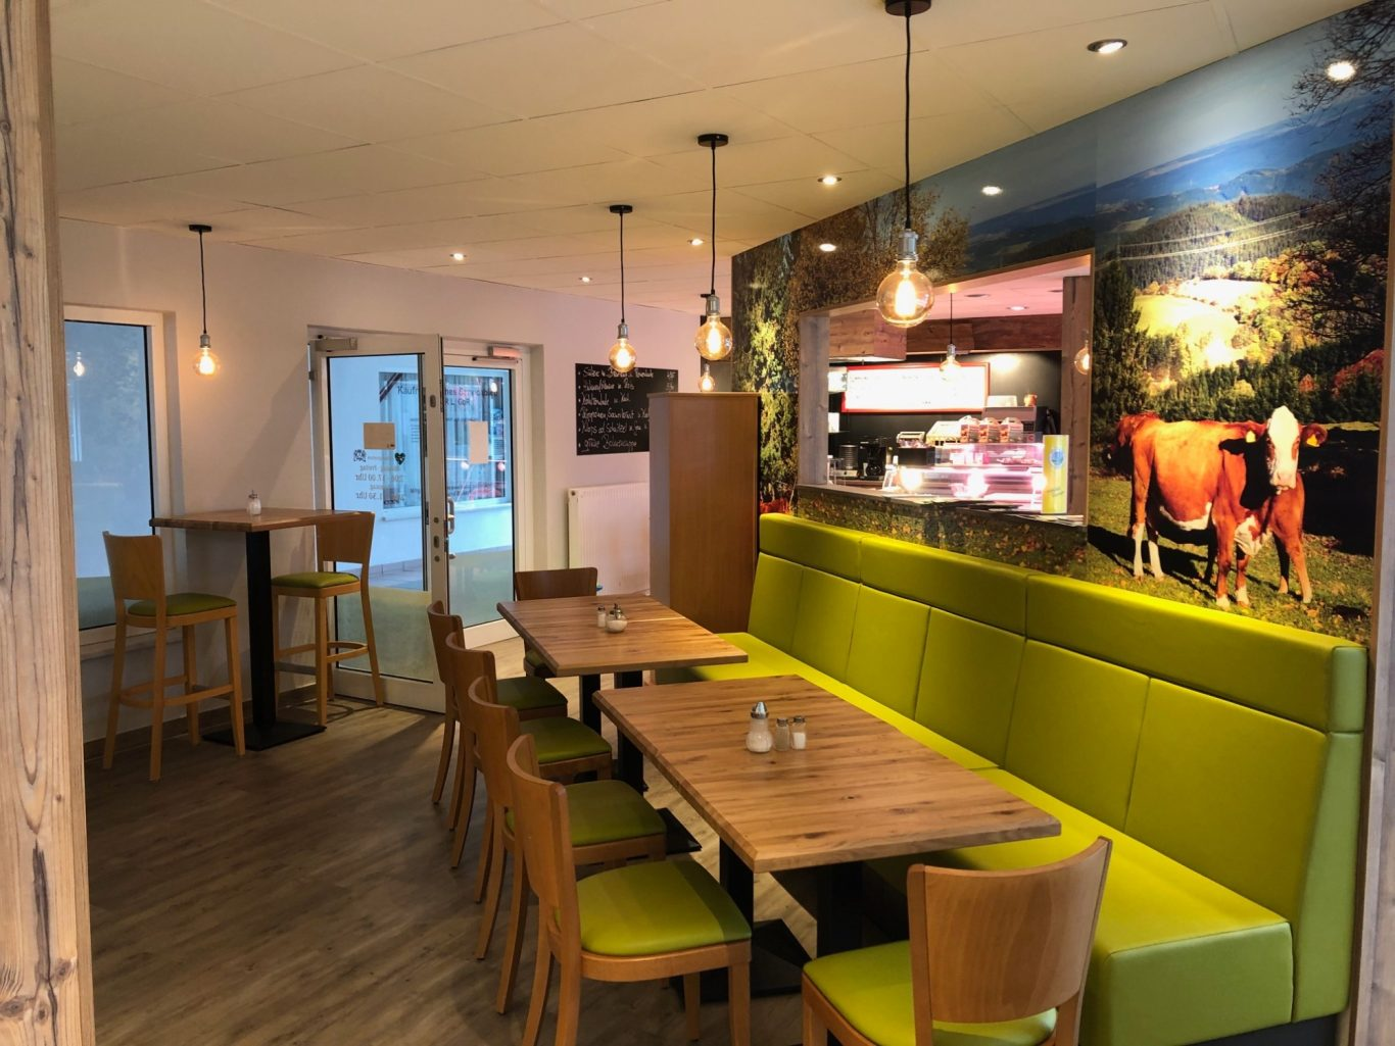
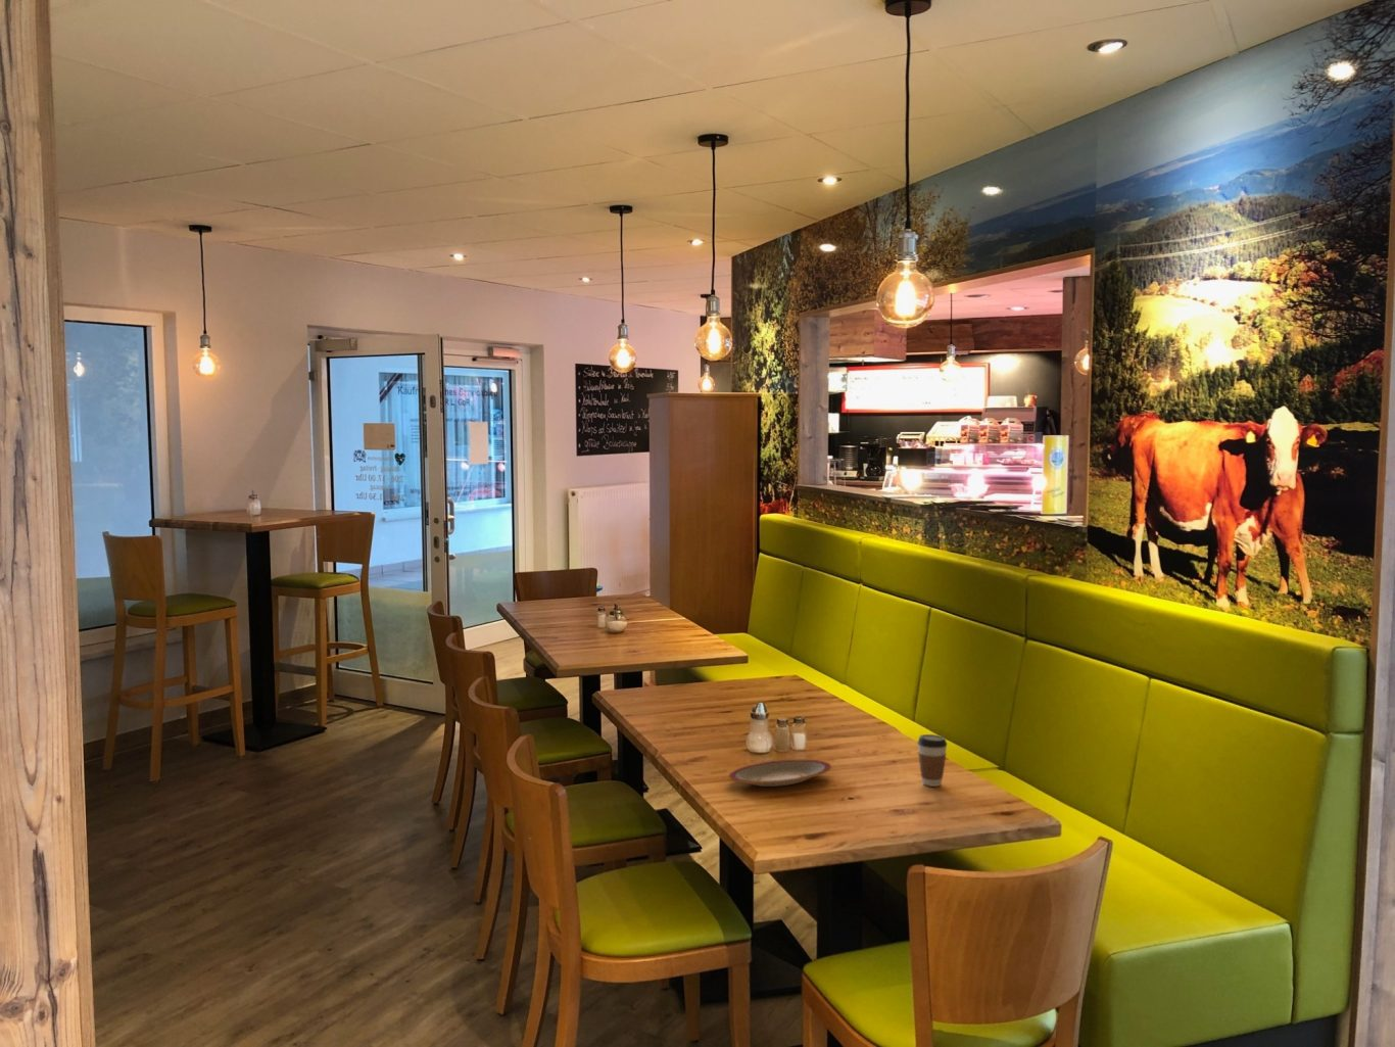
+ coffee cup (931, 760)
+ plate (780, 774)
